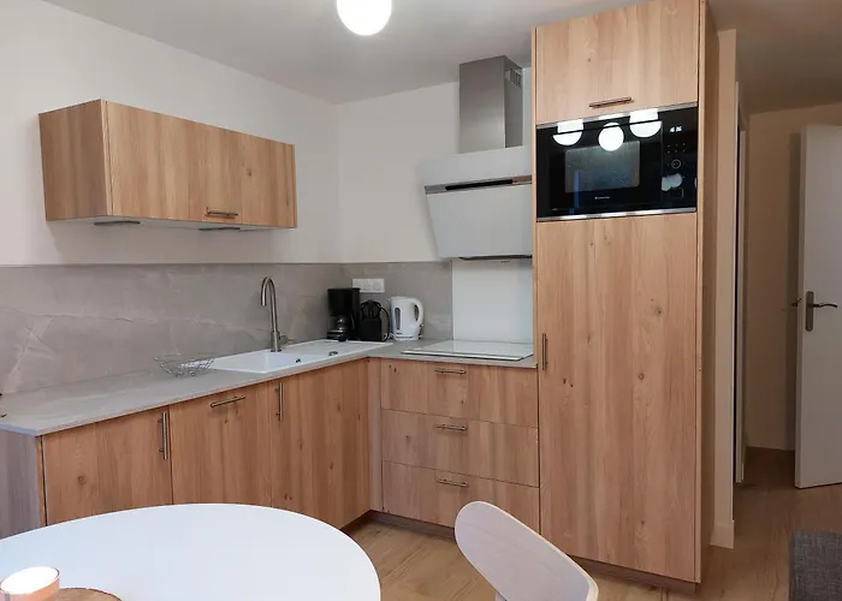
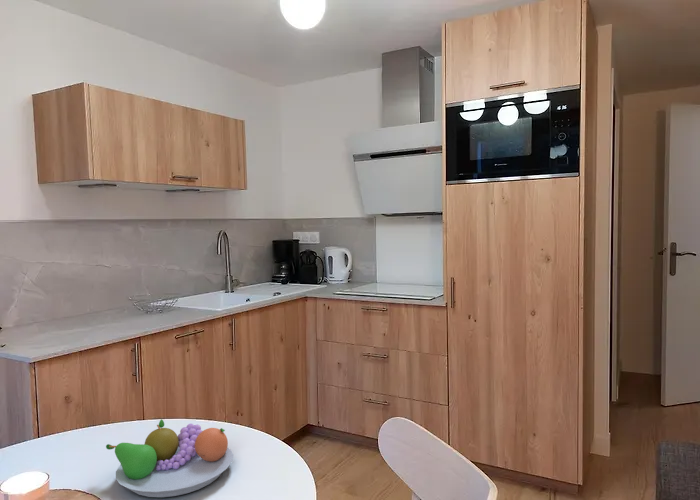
+ fruit bowl (171, 452)
